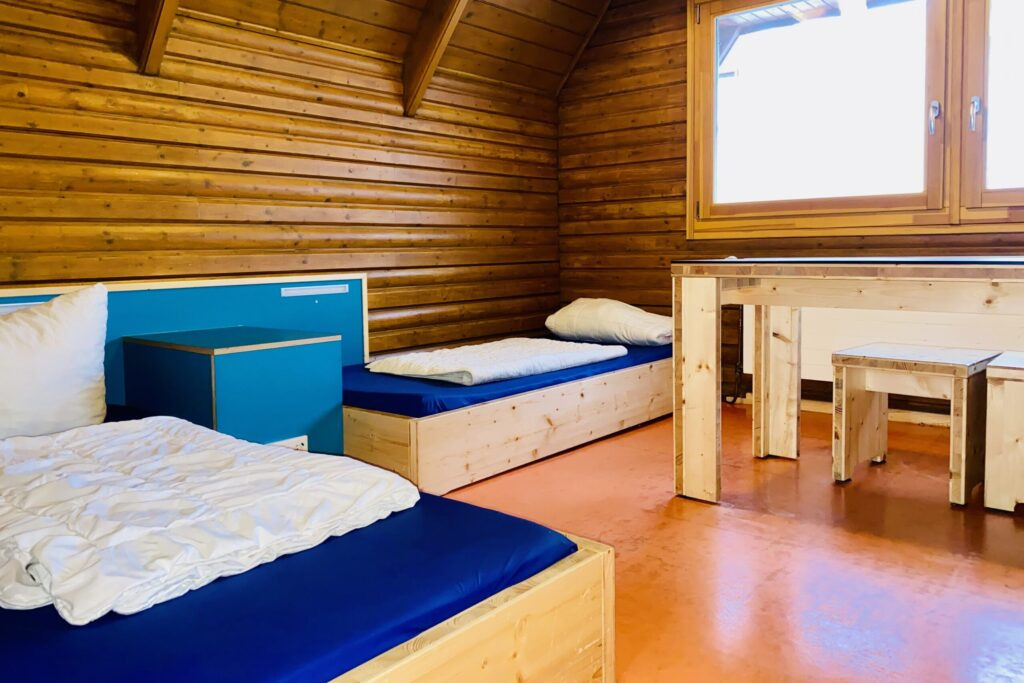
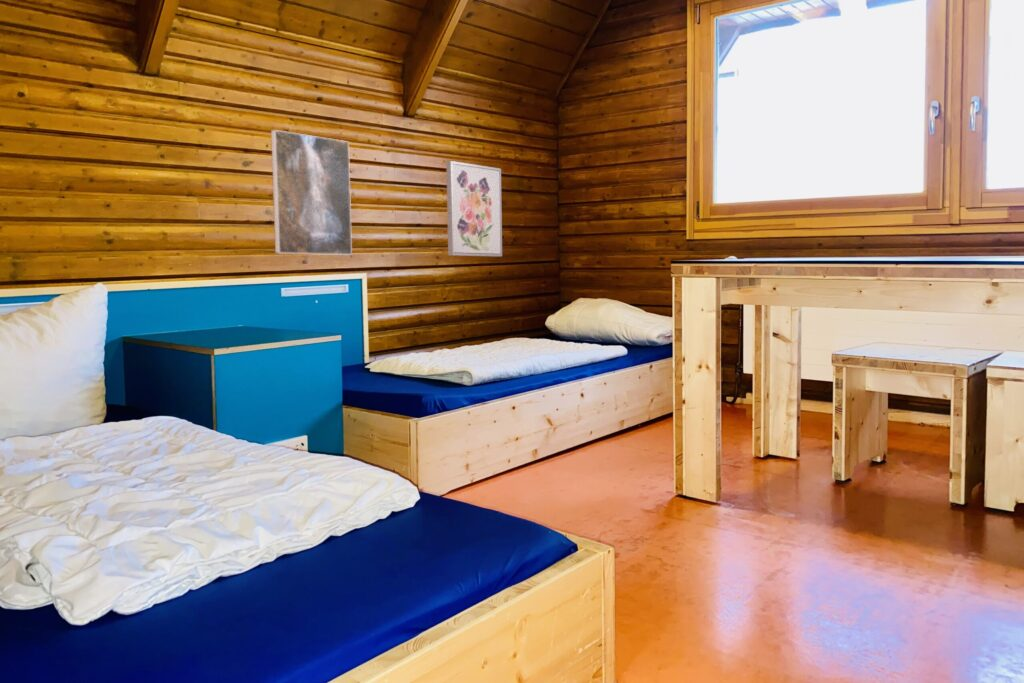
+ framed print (313, 195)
+ wall art (475, 210)
